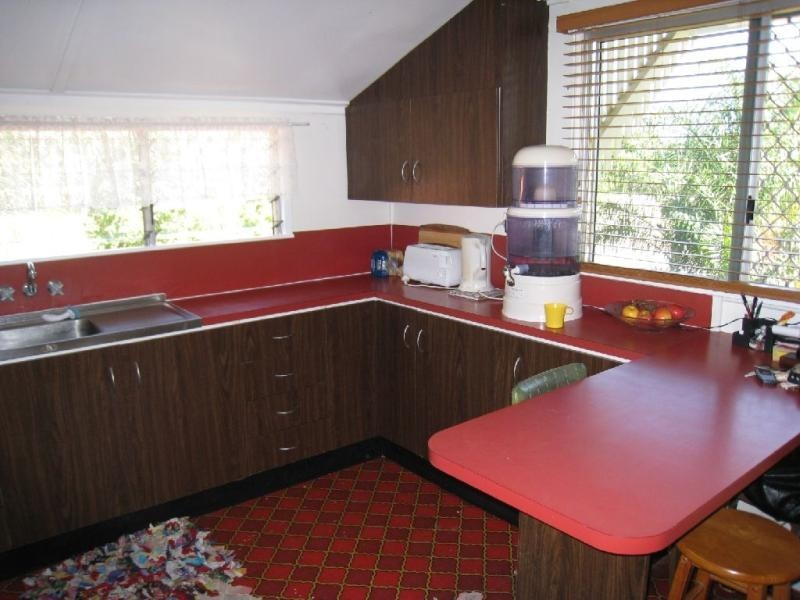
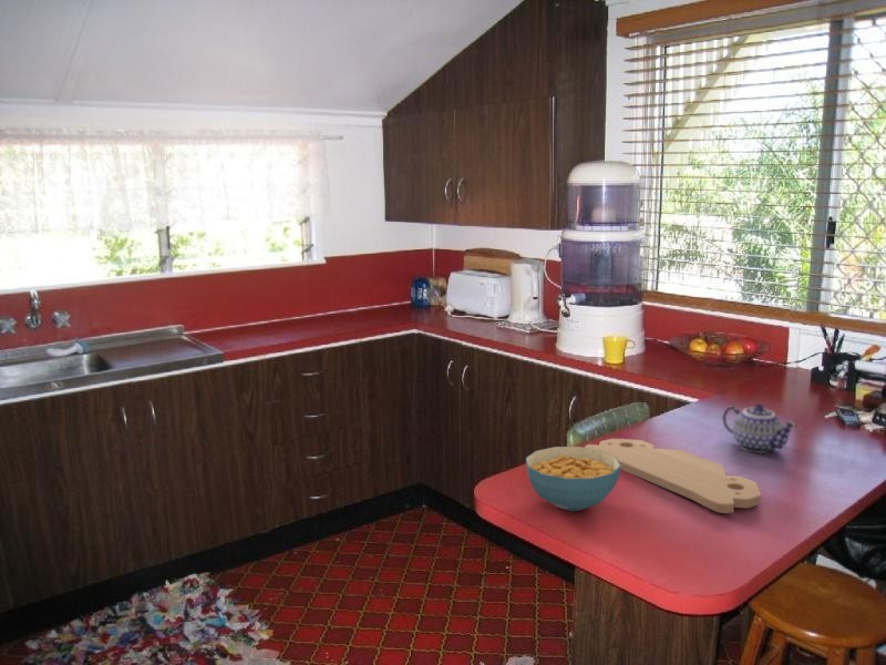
+ teapot (758, 426)
+ cutting board (673, 469)
+ cereal bowl (571, 483)
